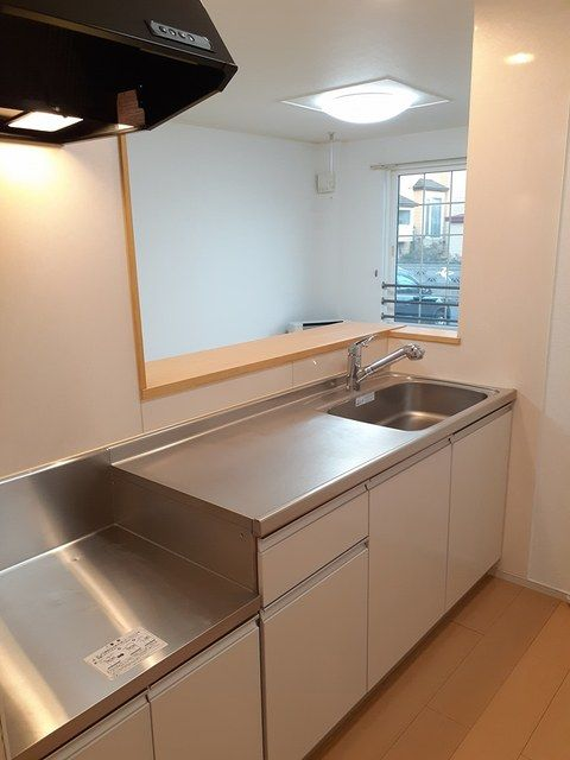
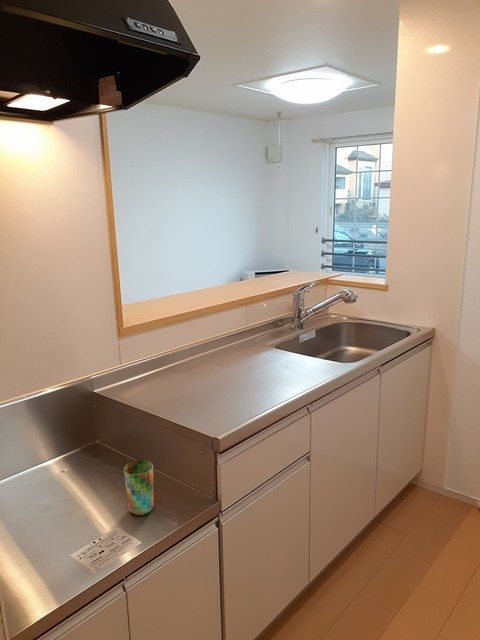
+ cup (139, 488)
